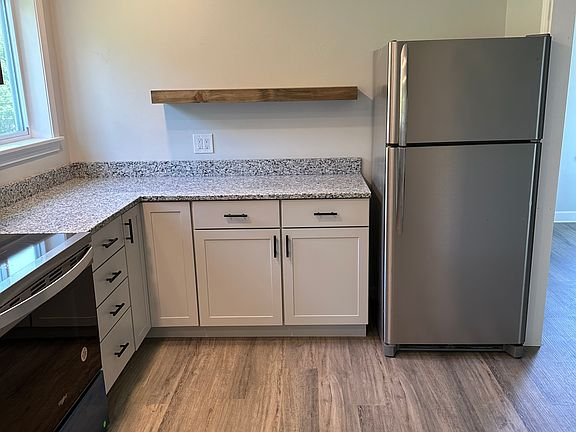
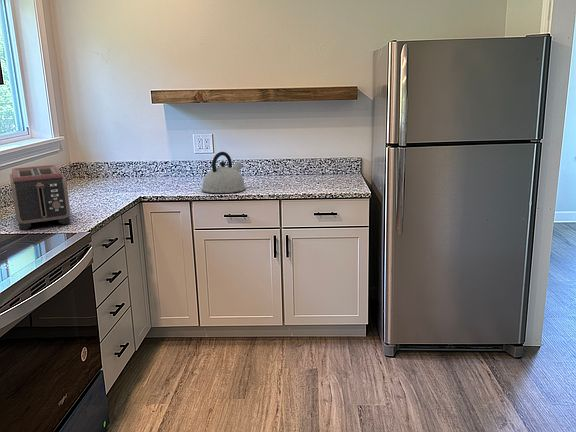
+ toaster (39, 196)
+ kettle (224, 170)
